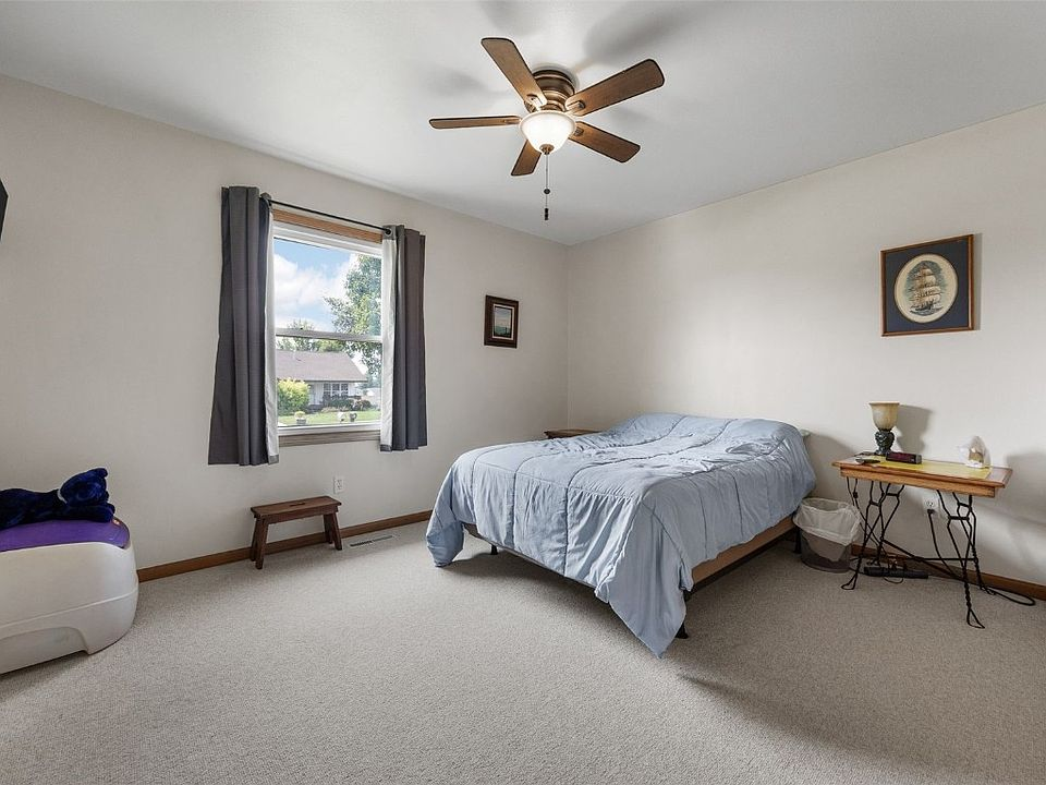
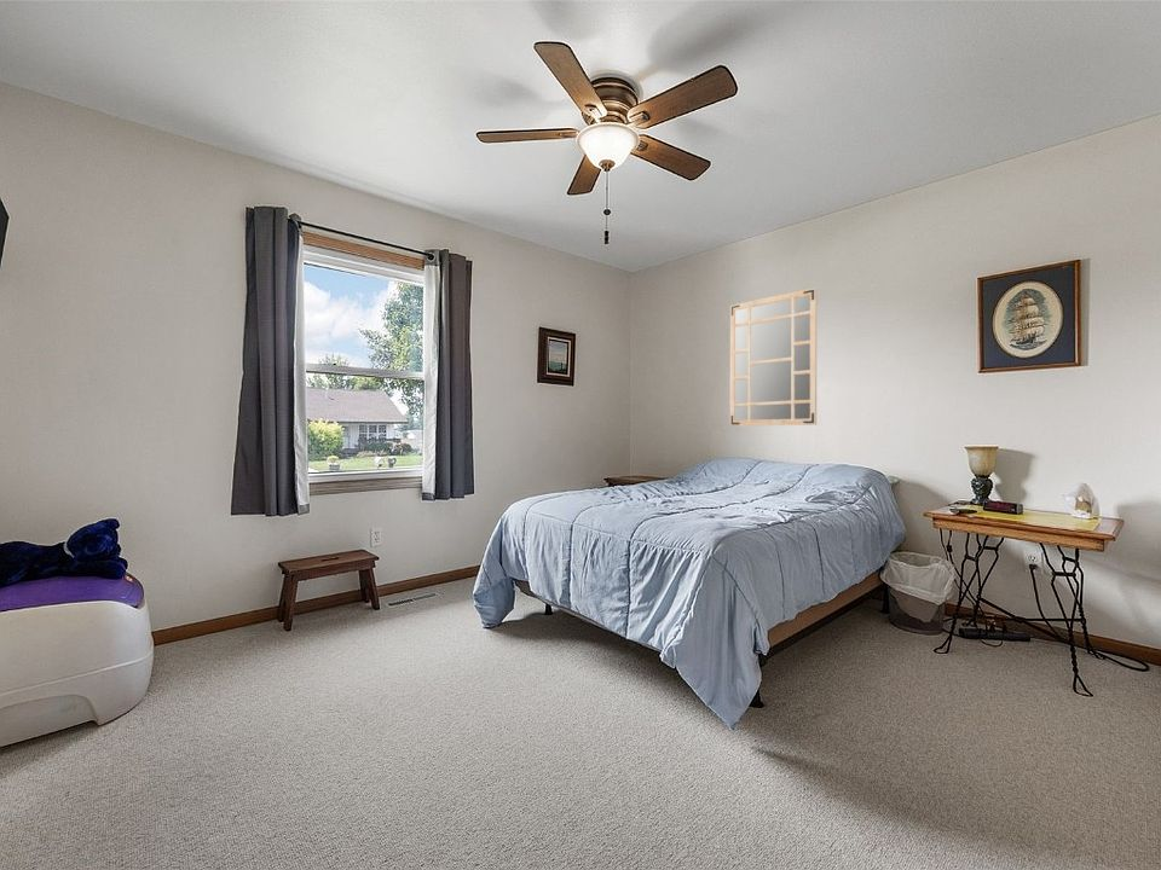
+ mirror (770, 361)
